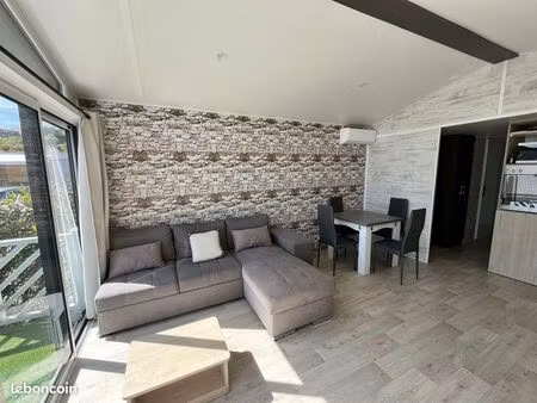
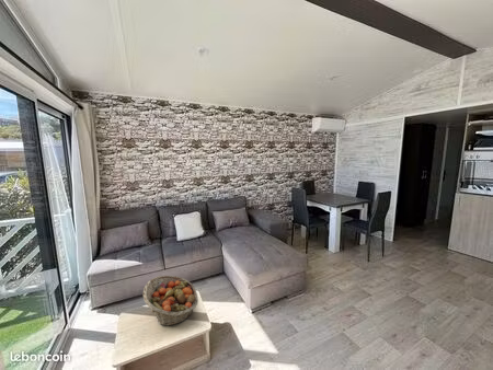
+ fruit basket (171, 297)
